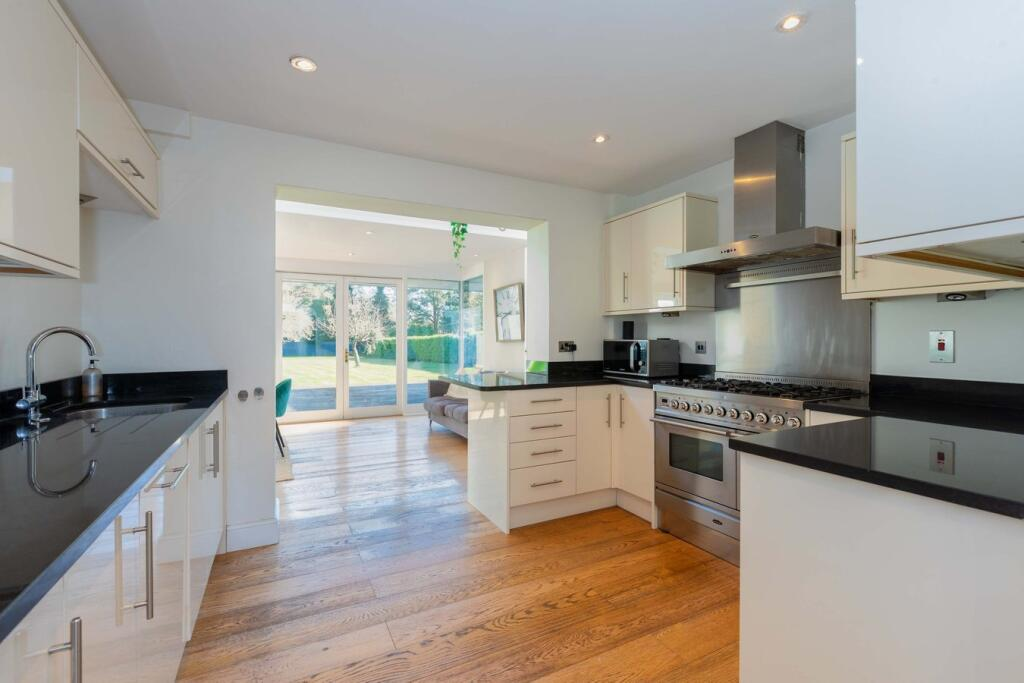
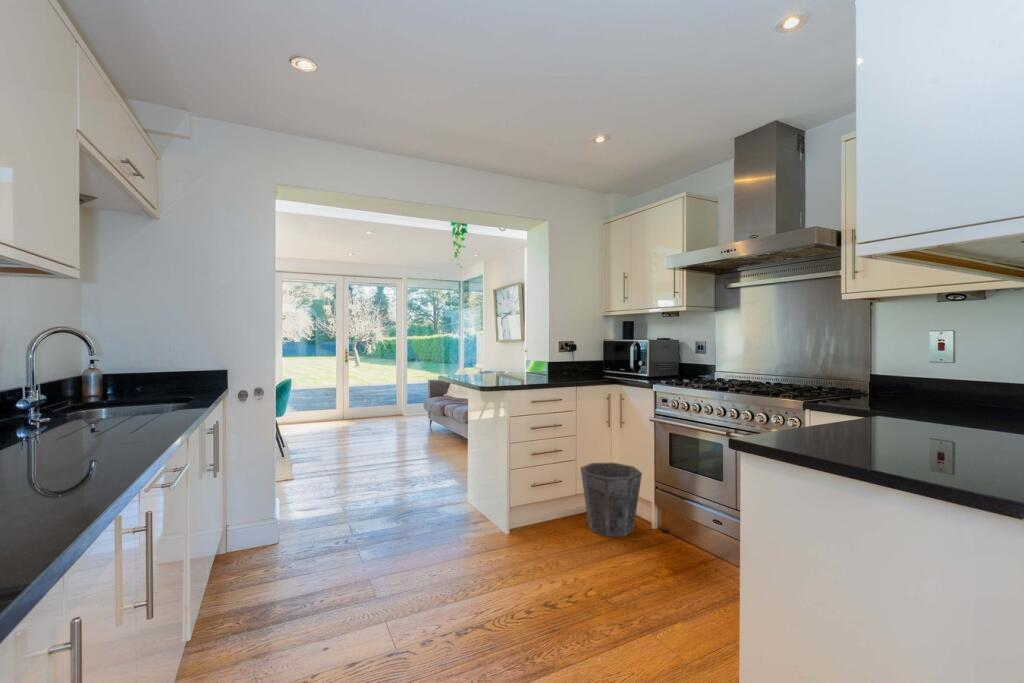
+ waste bin (610, 498)
